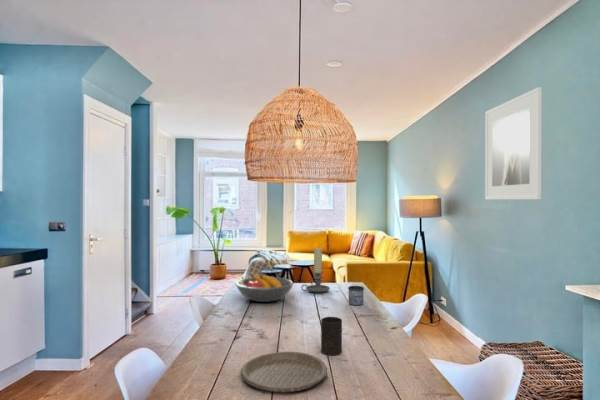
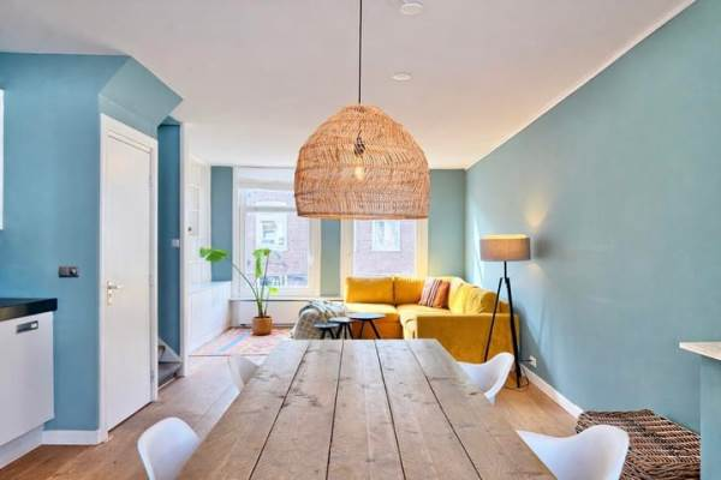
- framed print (510, 150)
- fruit bowl (264, 288)
- mug (355, 294)
- plate (284, 371)
- candle holder (315, 269)
- cup (331, 335)
